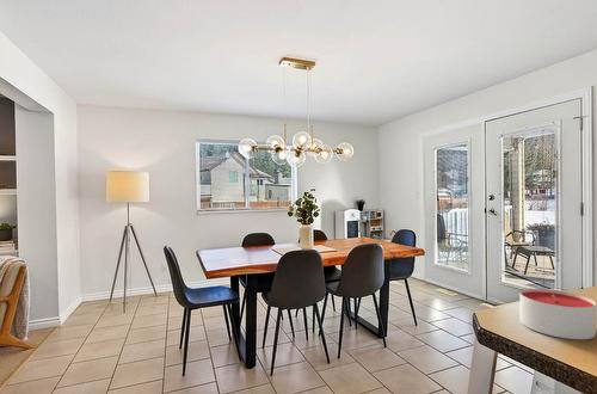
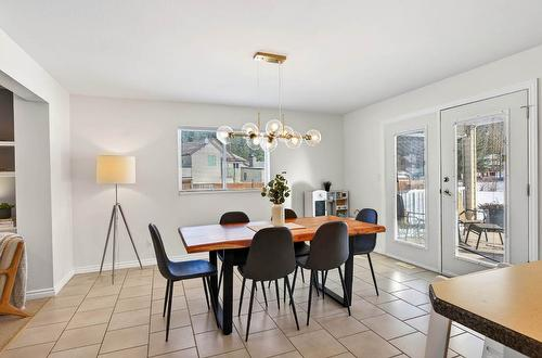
- candle (555, 310)
